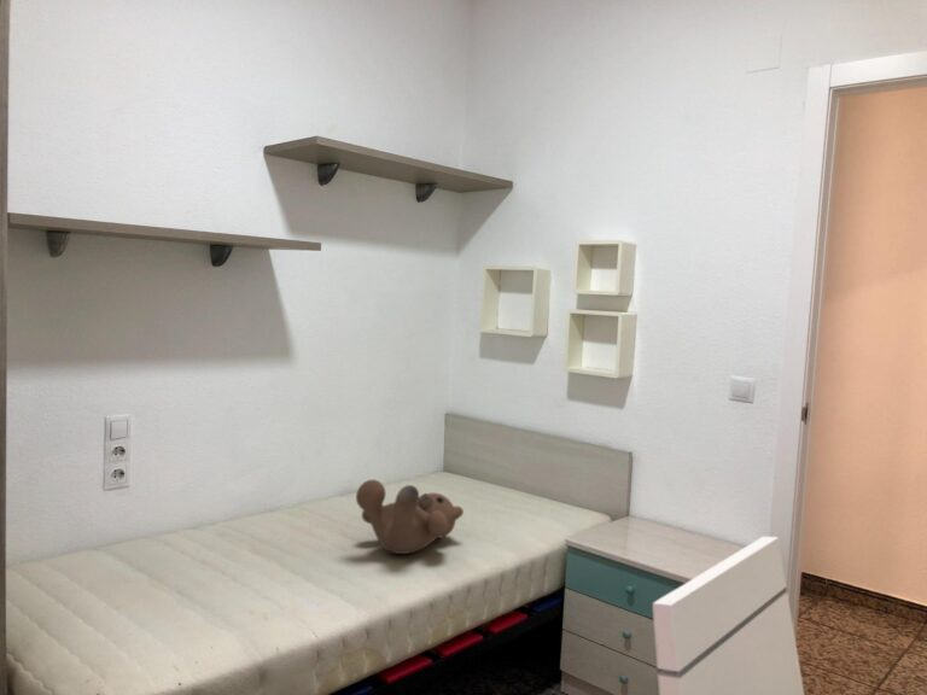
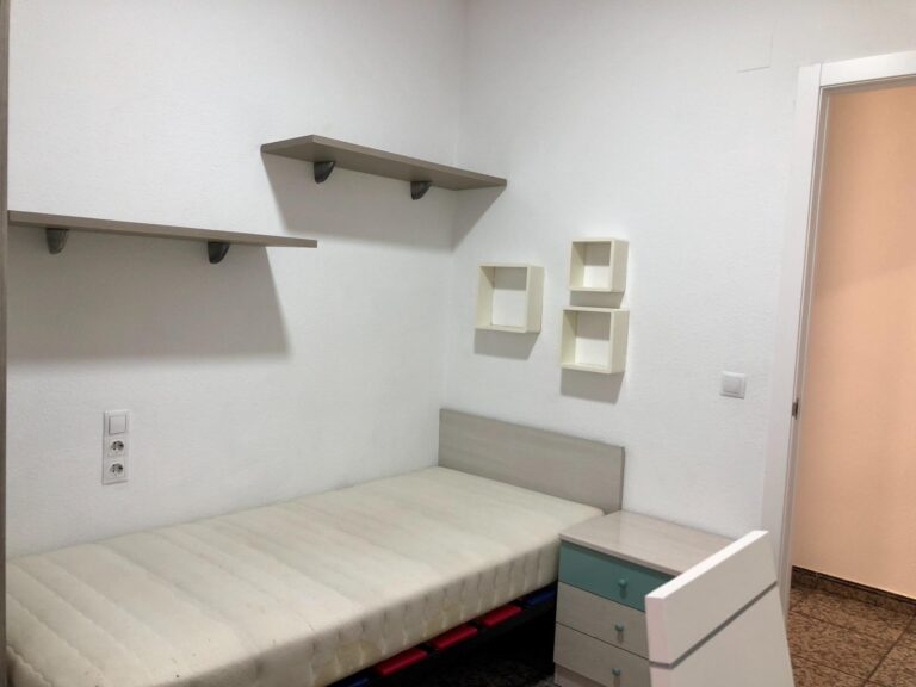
- teddy bear (413, 510)
